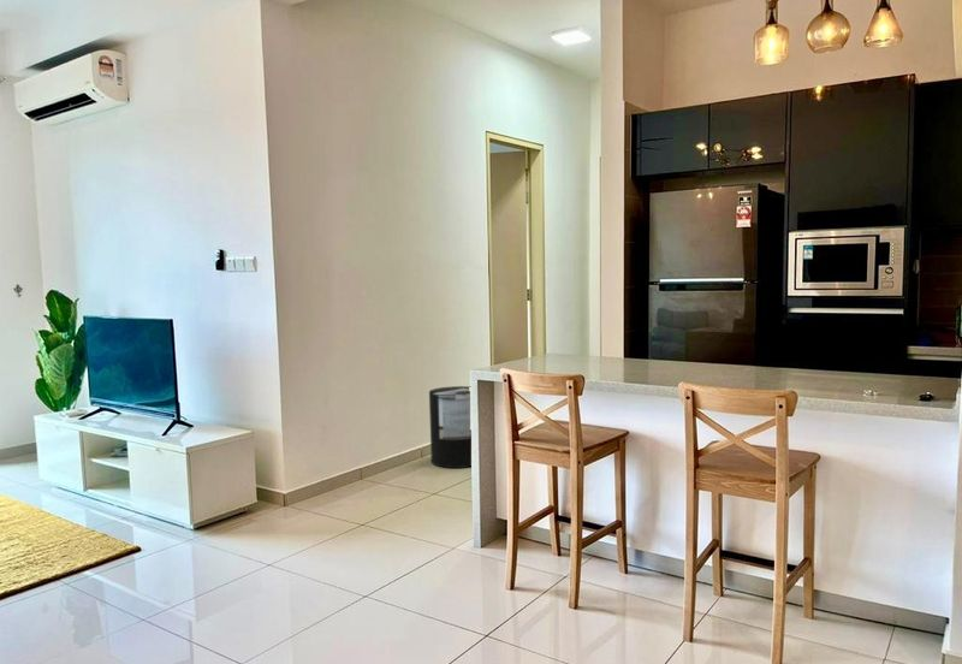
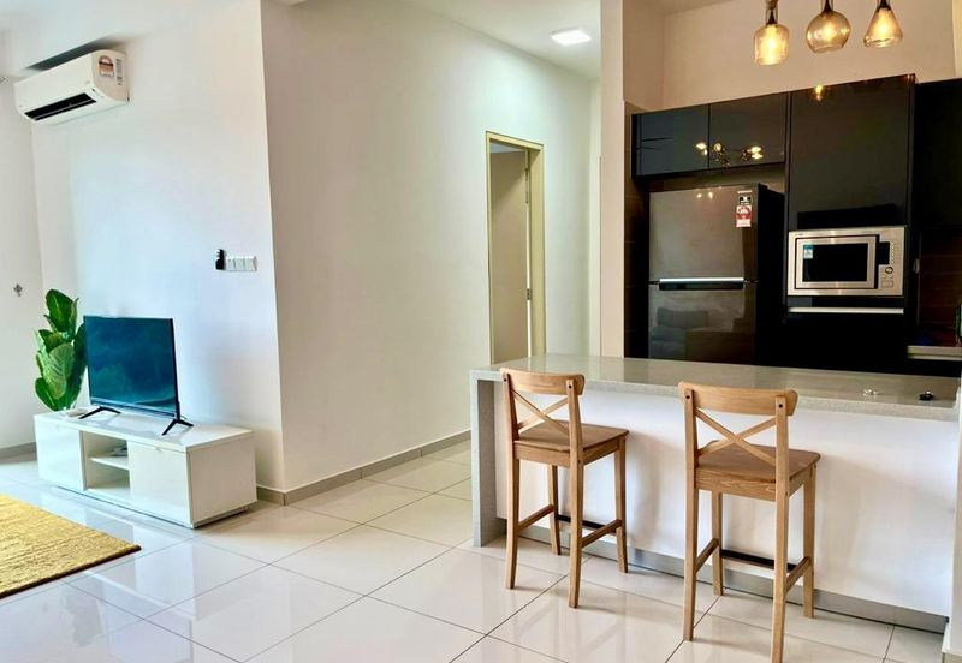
- trash can (457, 425)
